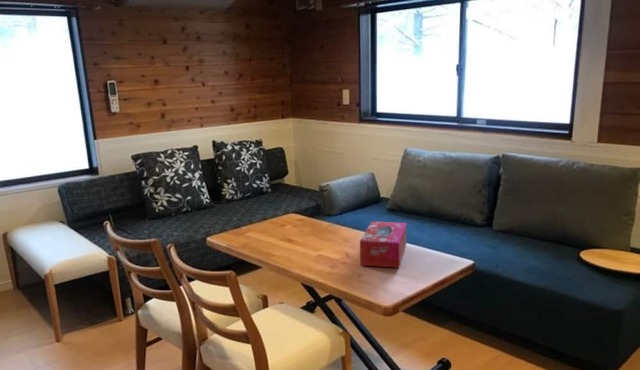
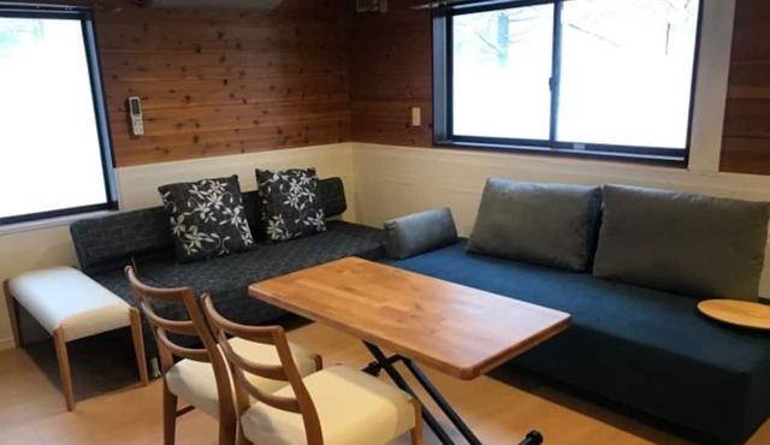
- tissue box (384, 242)
